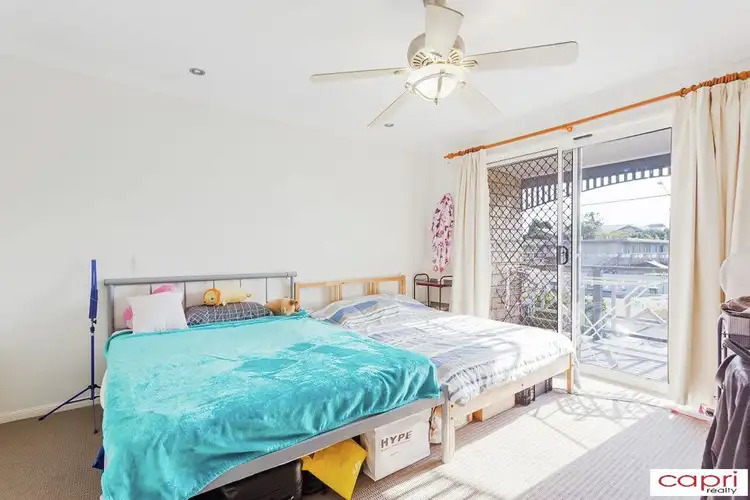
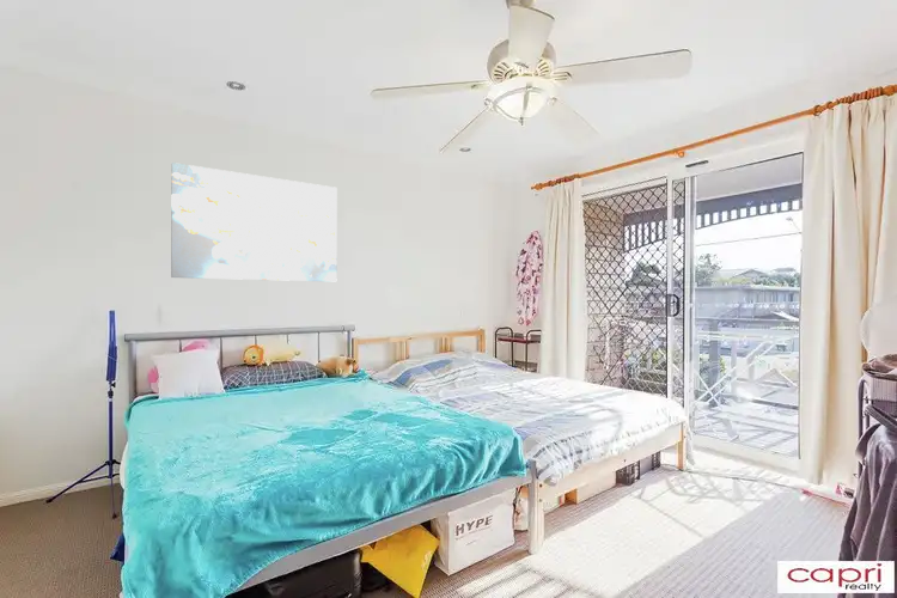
+ wall art (262, 227)
